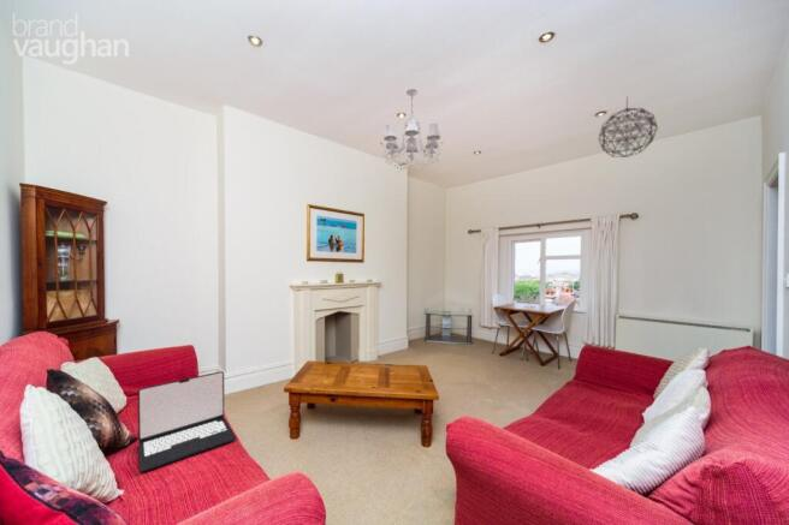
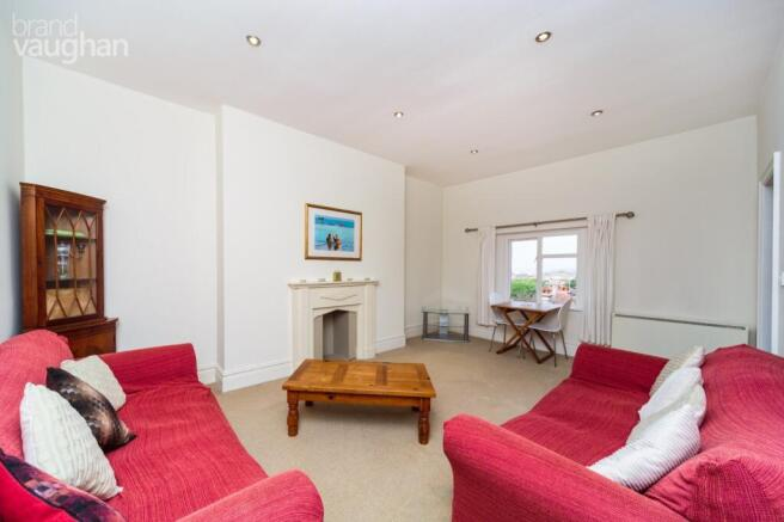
- laptop (188, 414)
- chandelier (411, 127)
- pendant light (627, 126)
